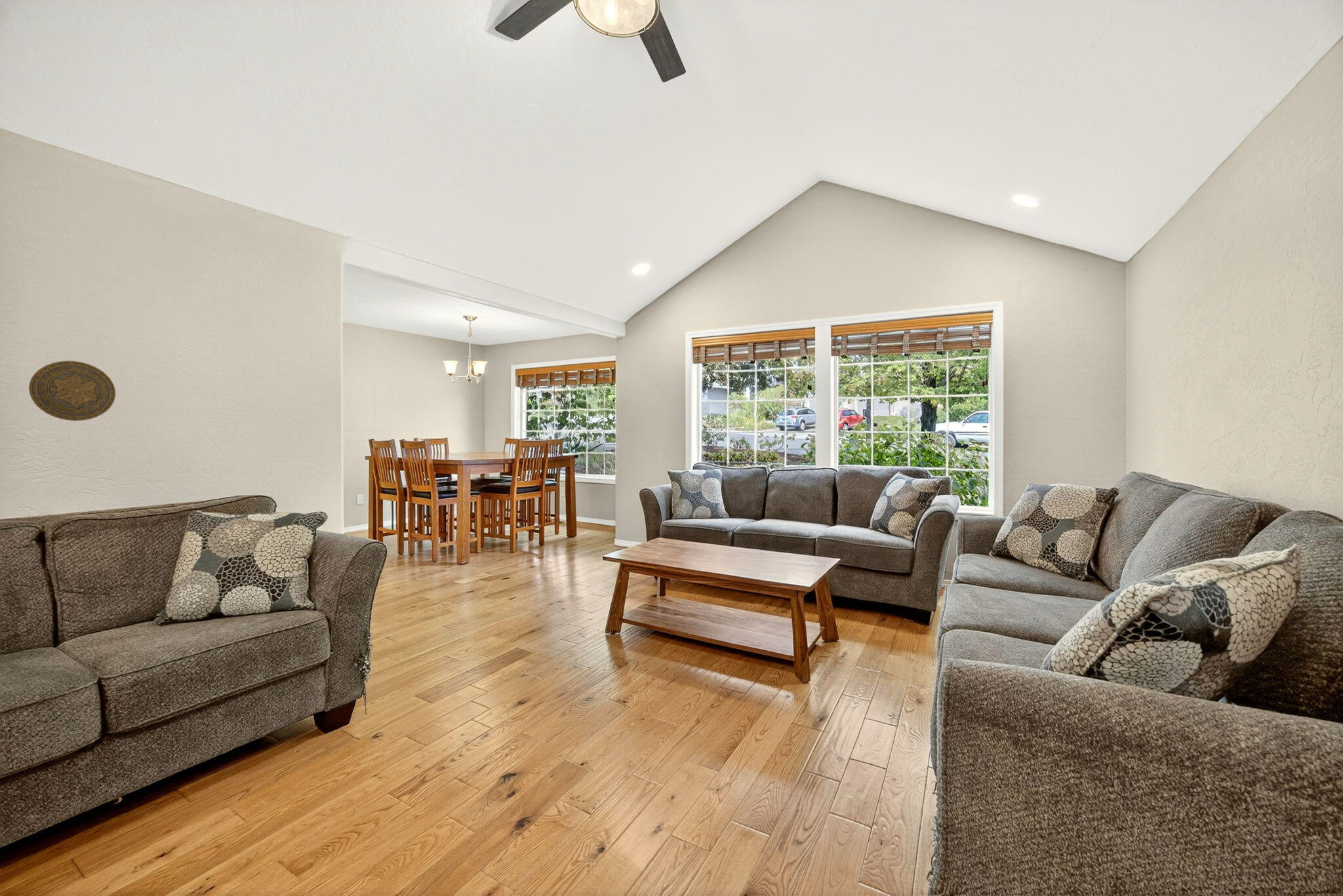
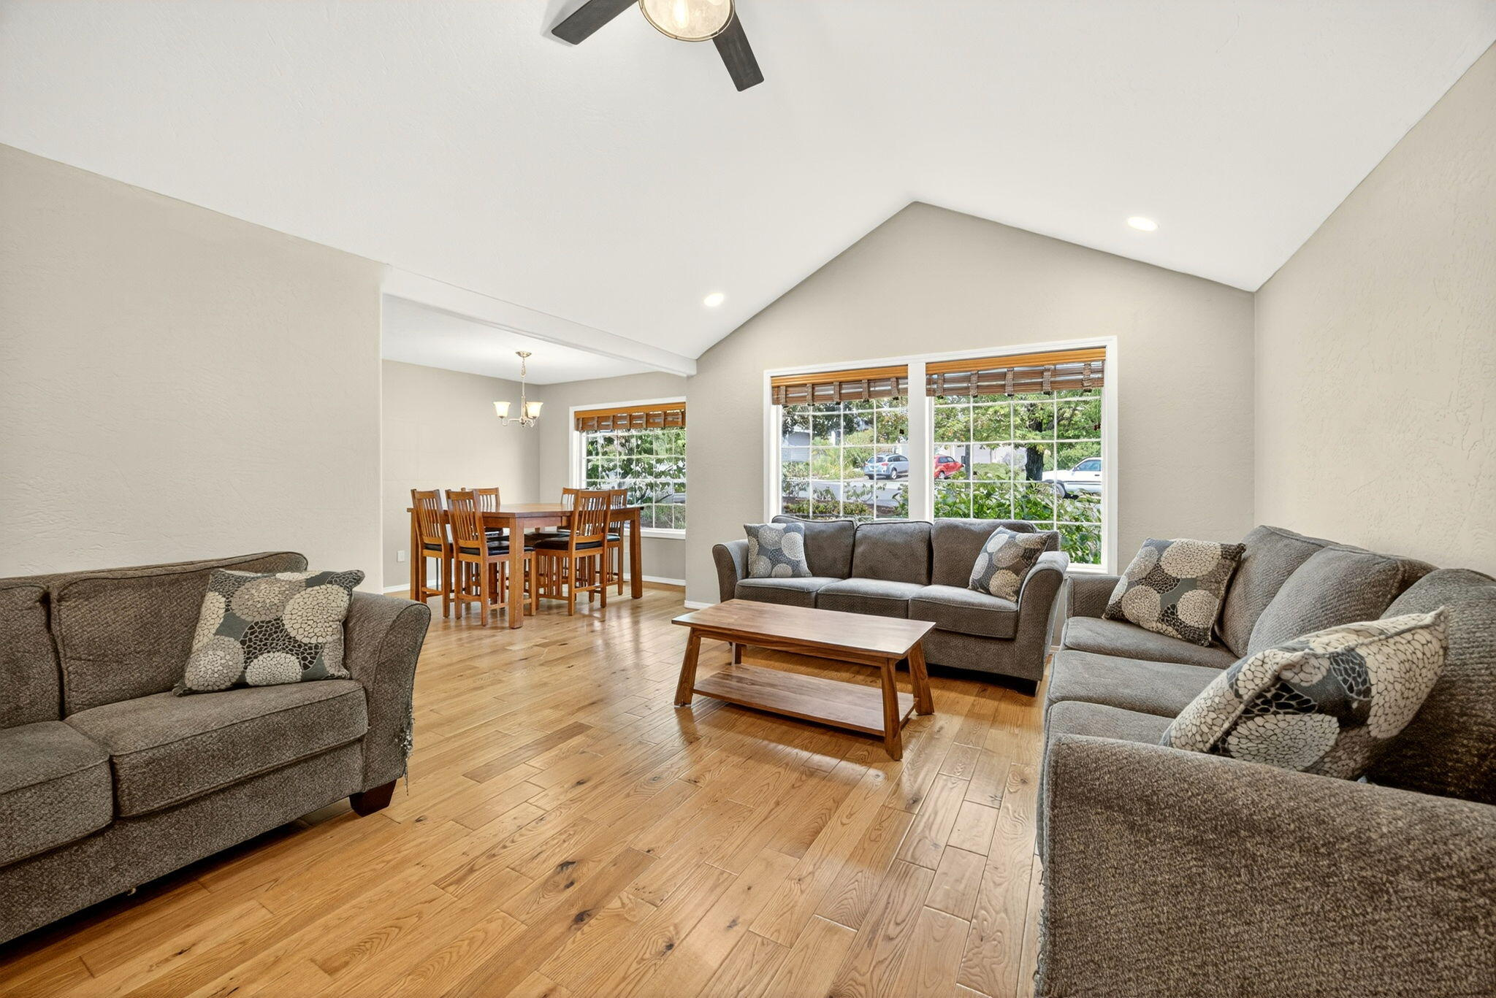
- decorative plate (75, 391)
